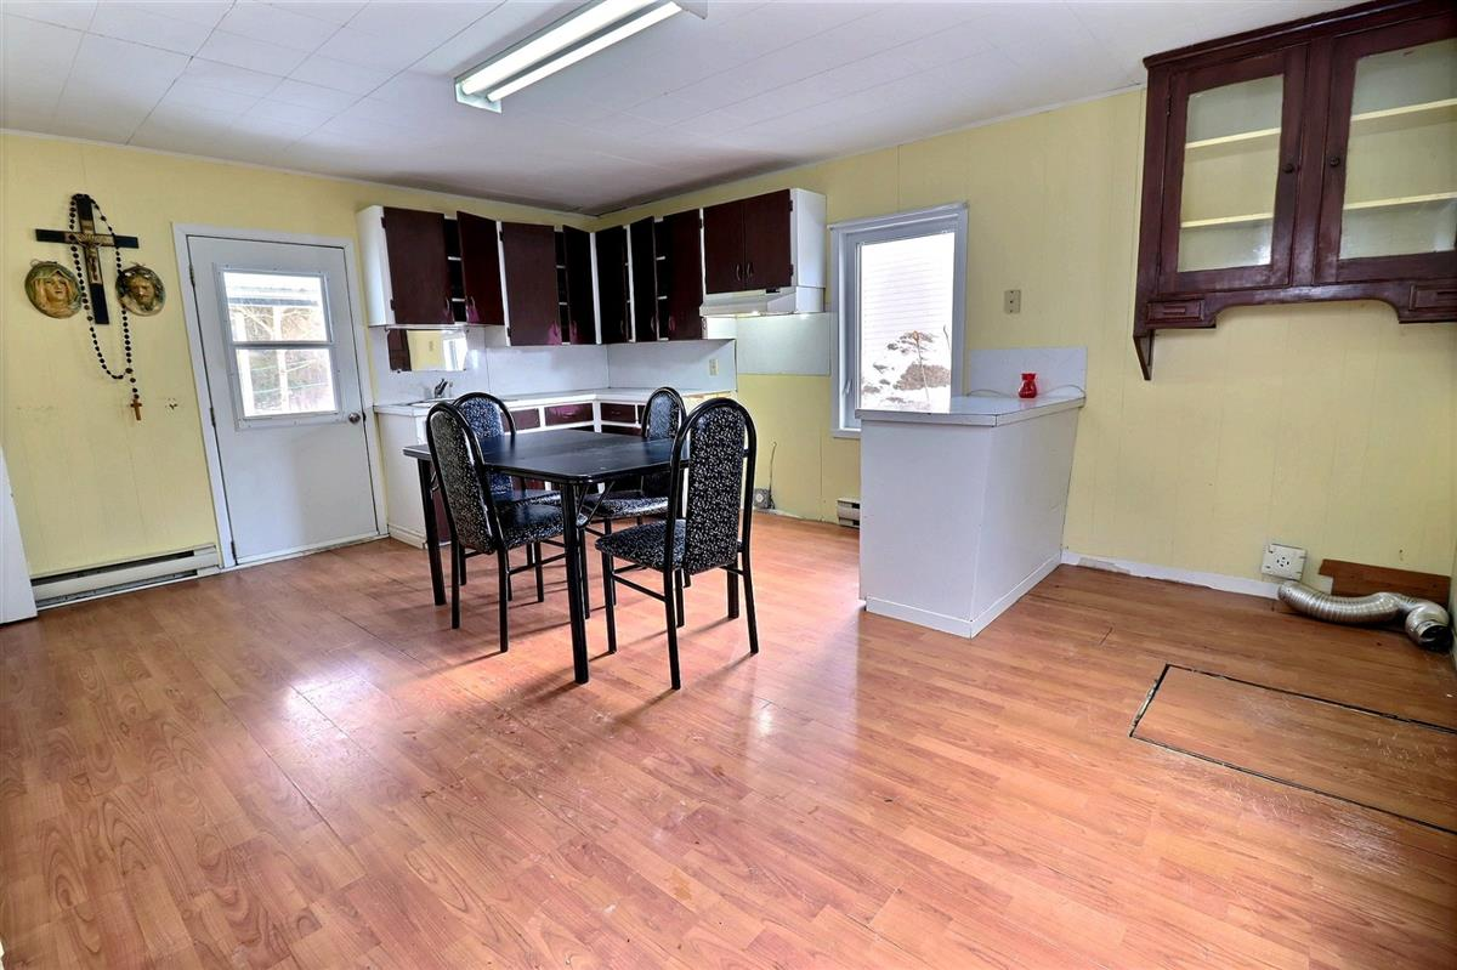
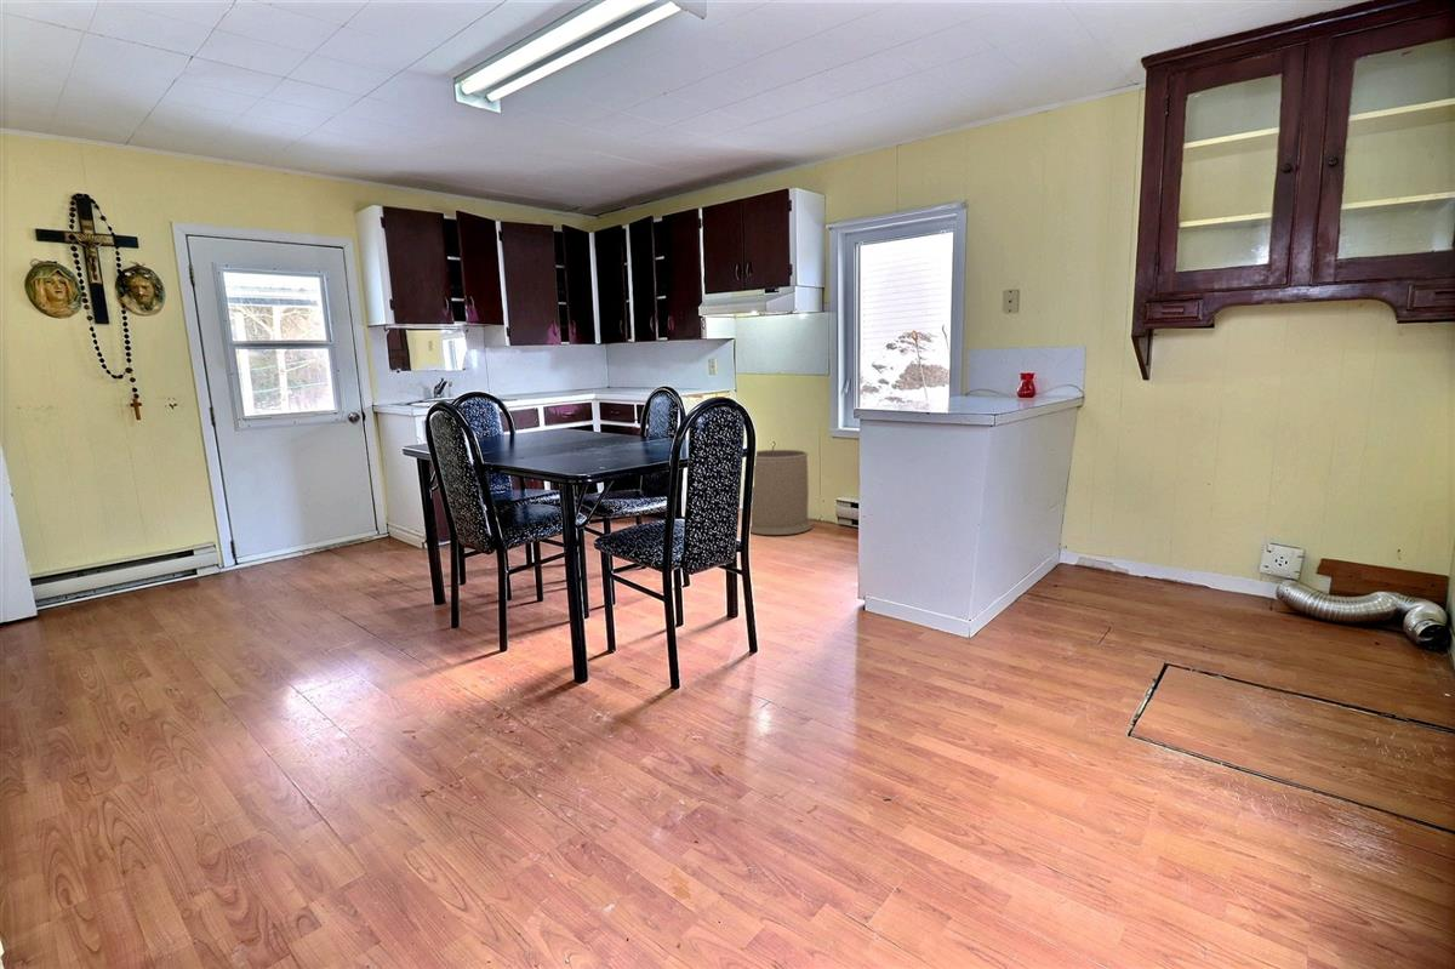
+ trash can (776, 490)
